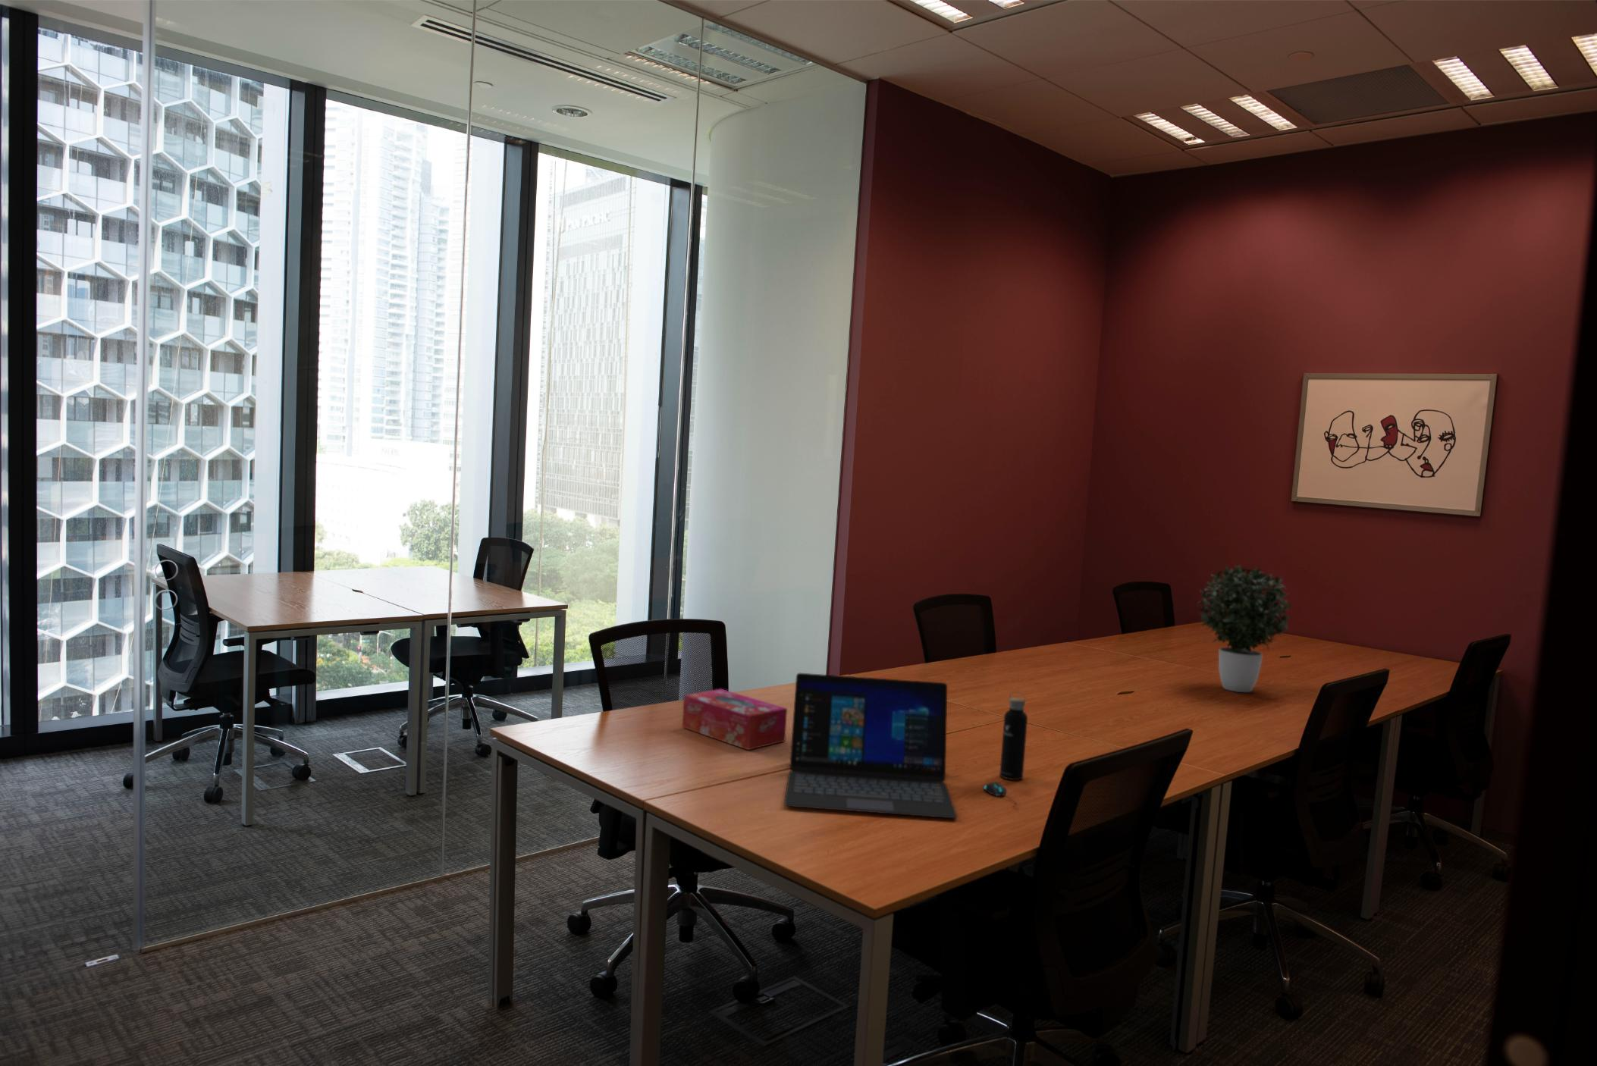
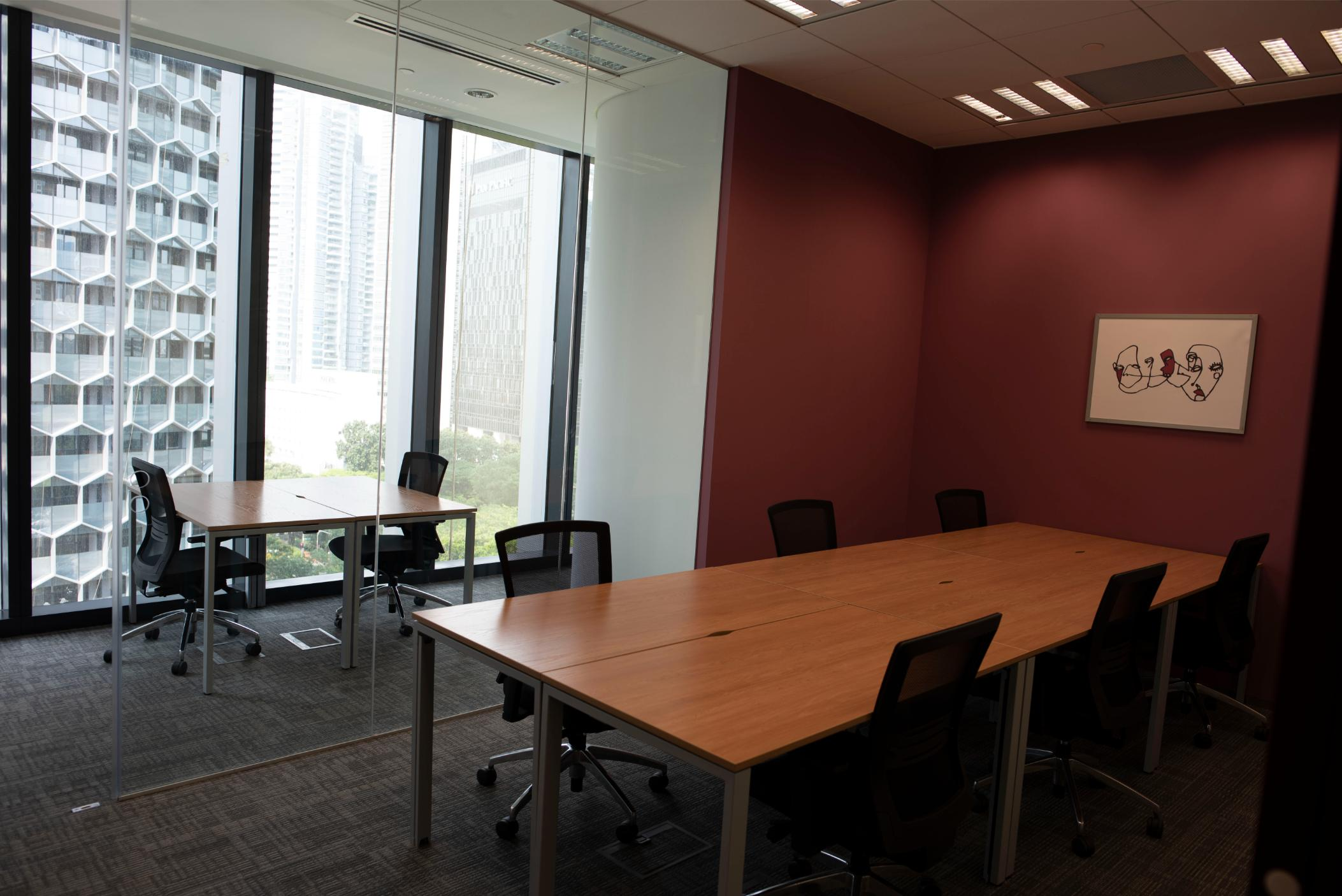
- mouse (1001, 794)
- water bottle (1014, 734)
- potted plant (1241, 627)
- laptop (871, 740)
- tissue box (733, 717)
